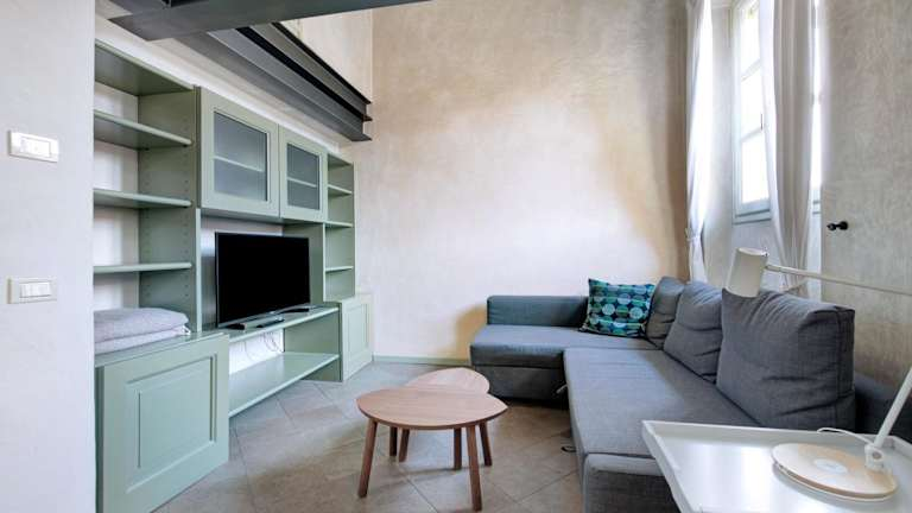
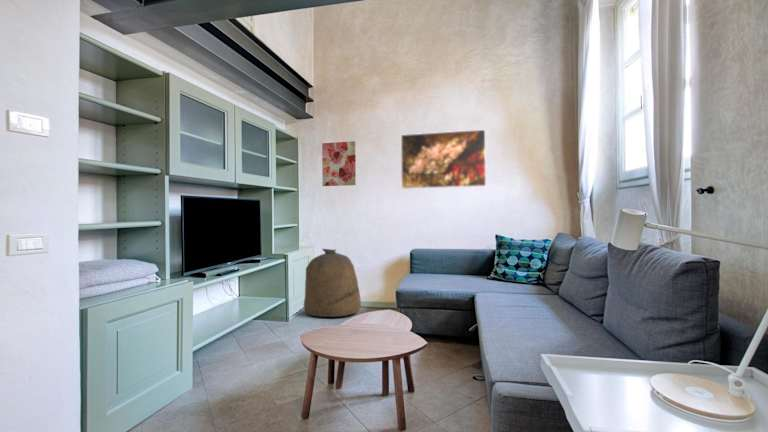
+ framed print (442, 159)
+ bag (331, 280)
+ wall art (338, 164)
